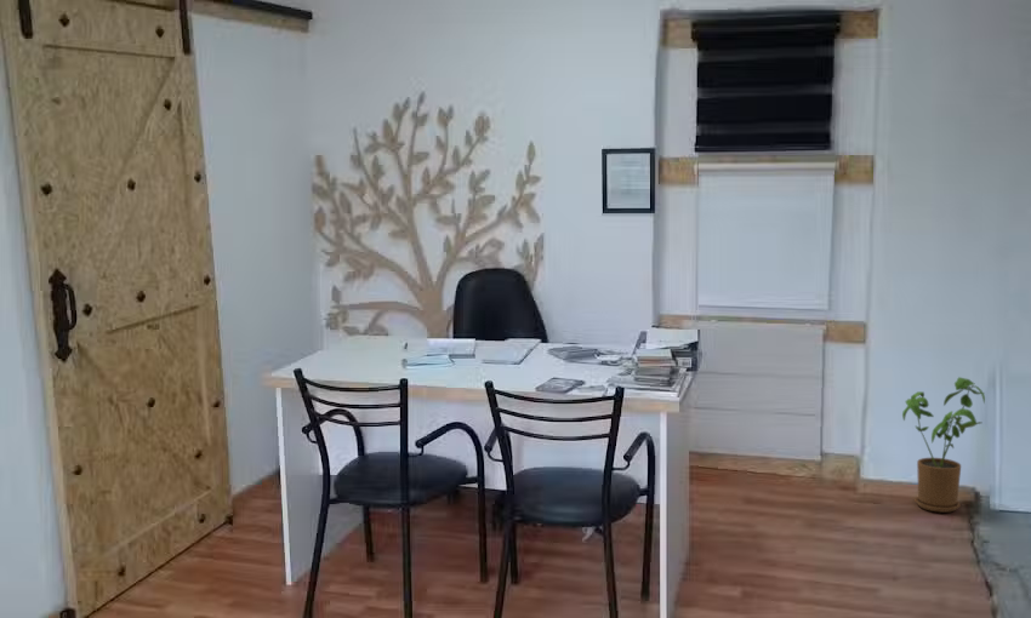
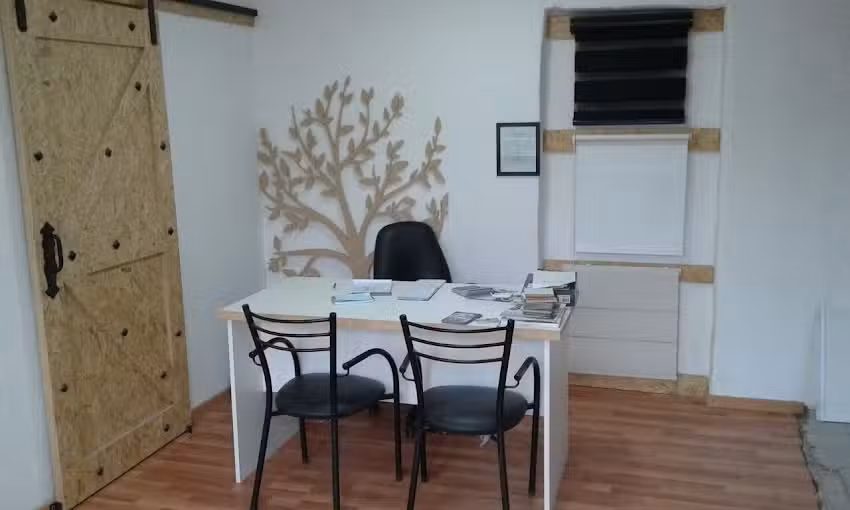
- house plant (945, 444)
